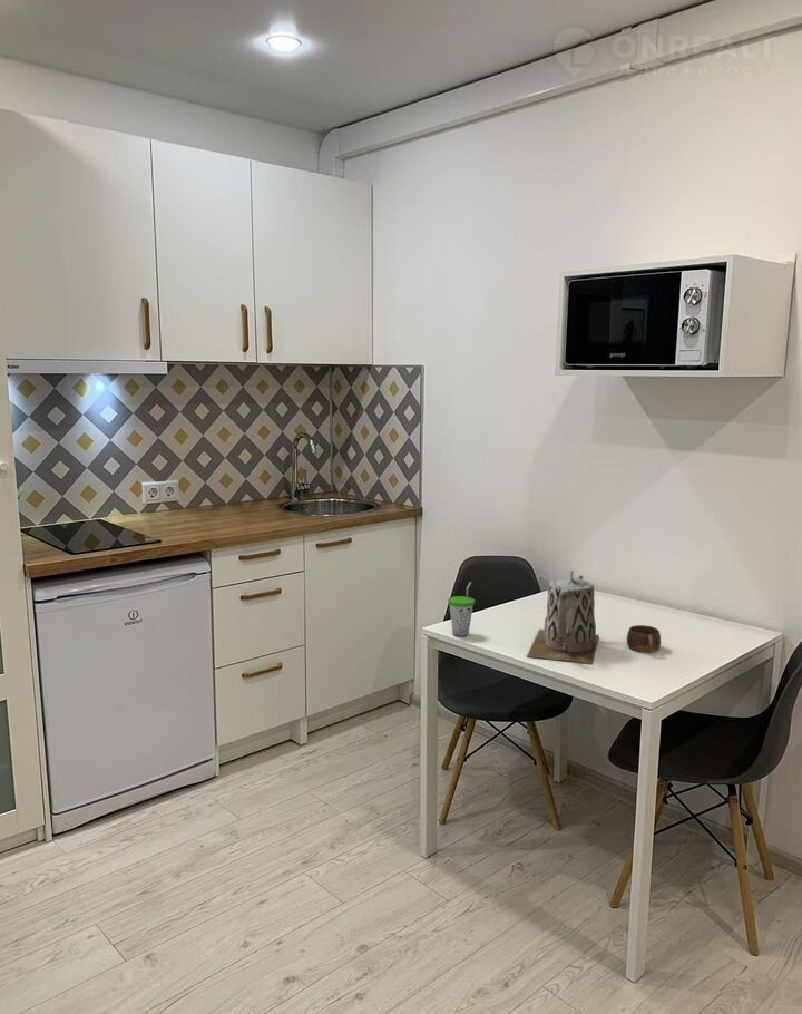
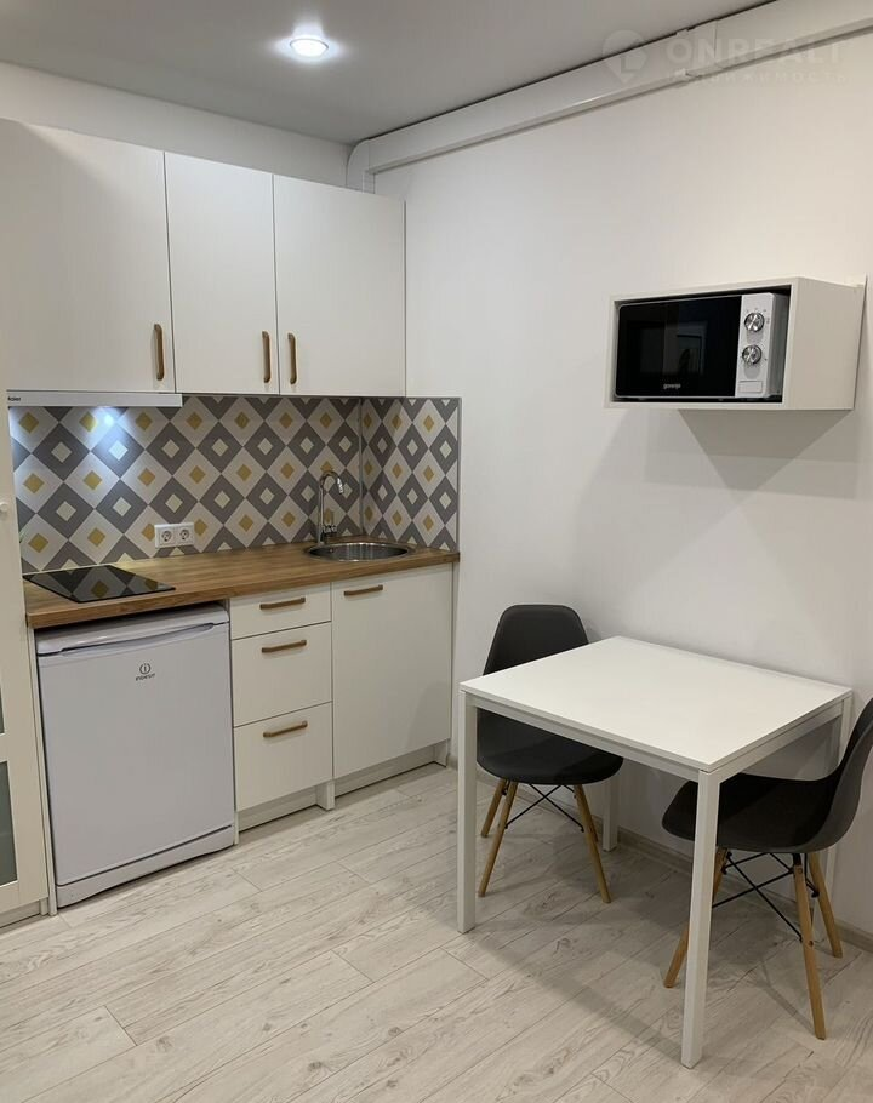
- cup (460, 608)
- cup (644, 640)
- teapot (565, 607)
